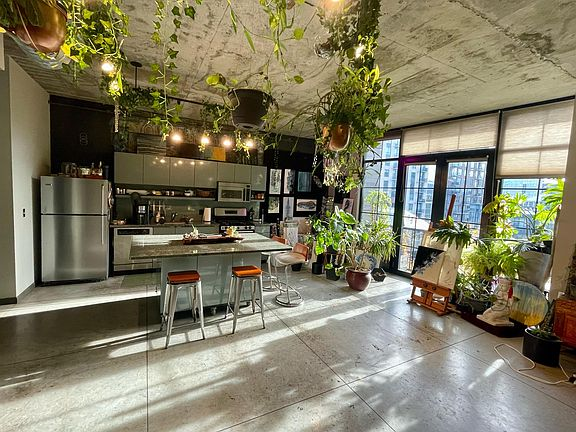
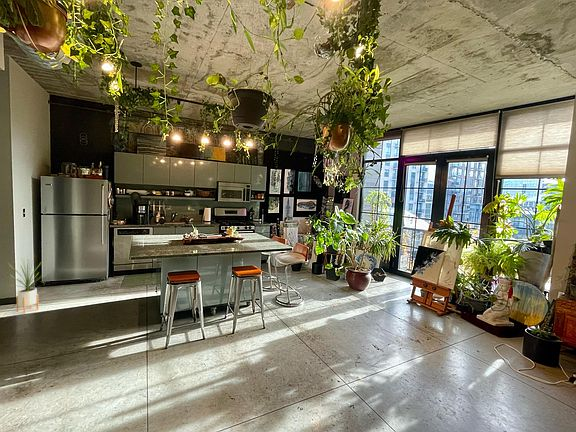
+ house plant (26, 283)
